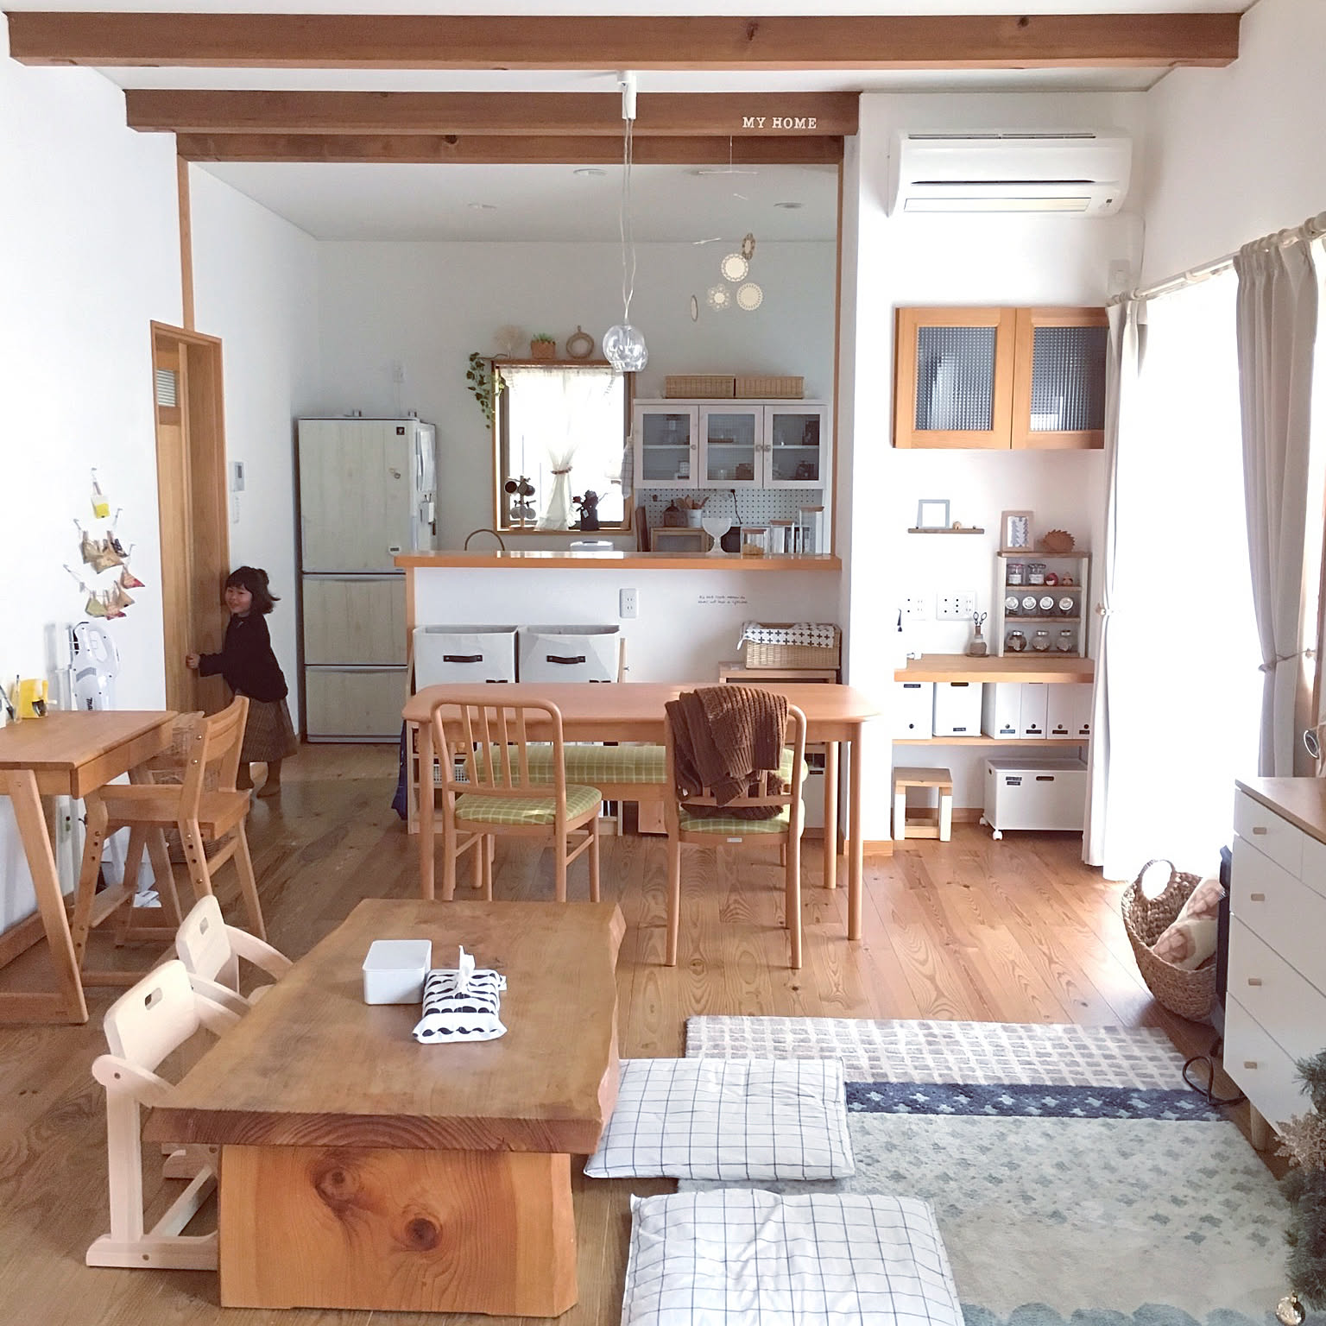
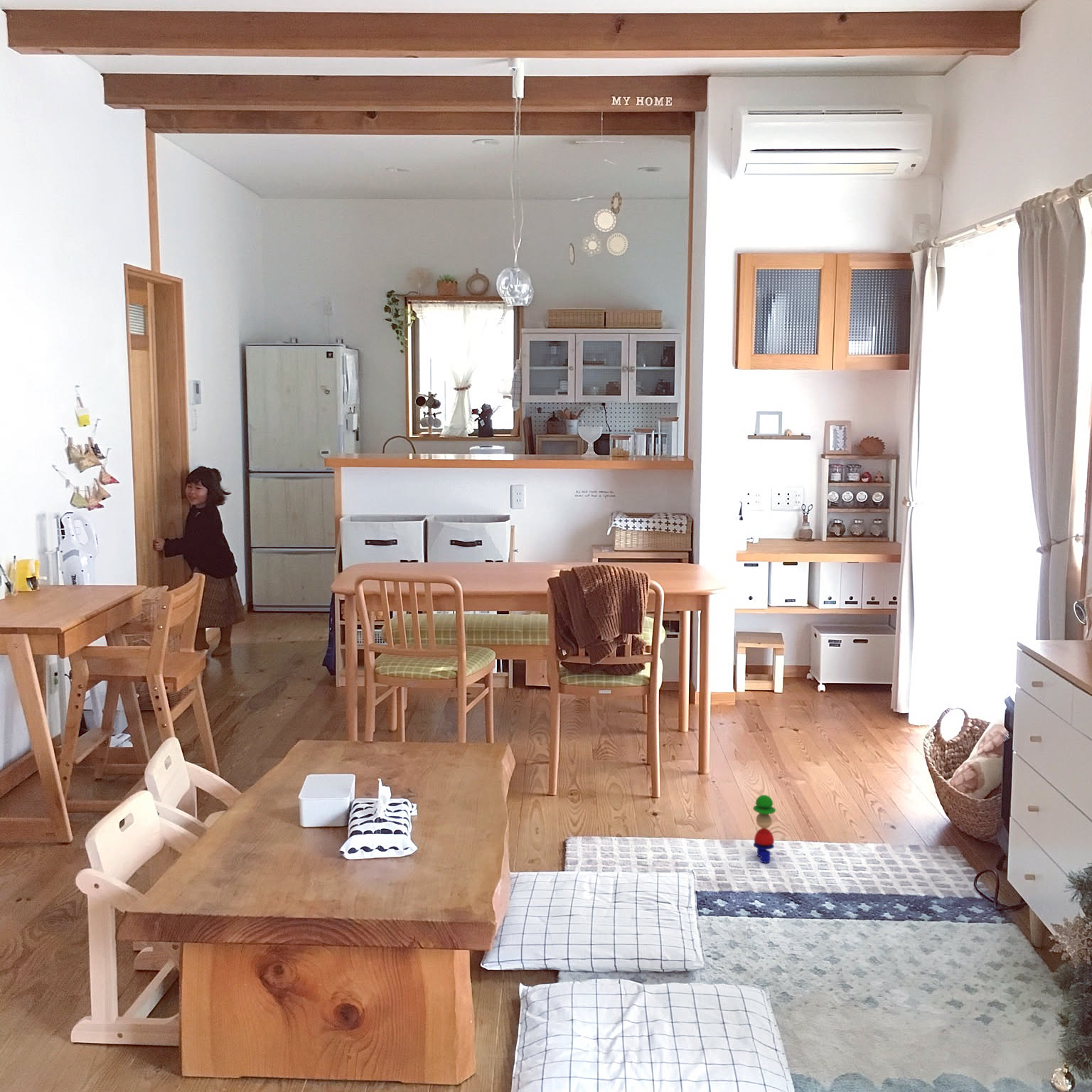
+ stacking toy (764, 826)
